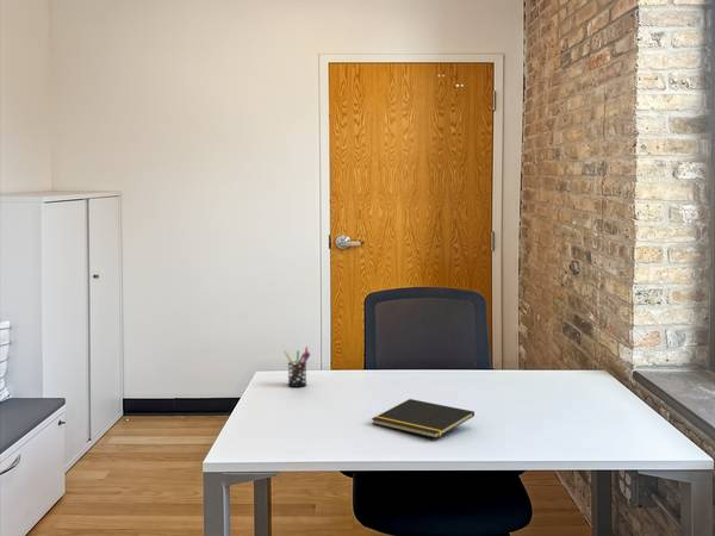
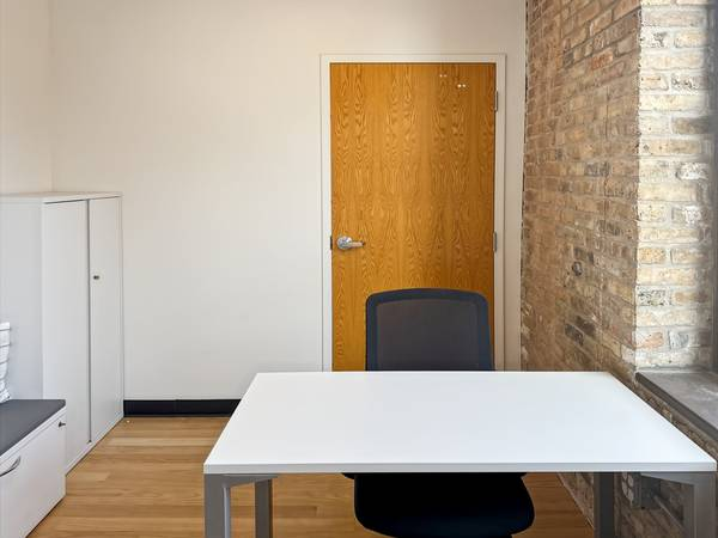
- pen holder (298, 364)
- notepad (422, 417)
